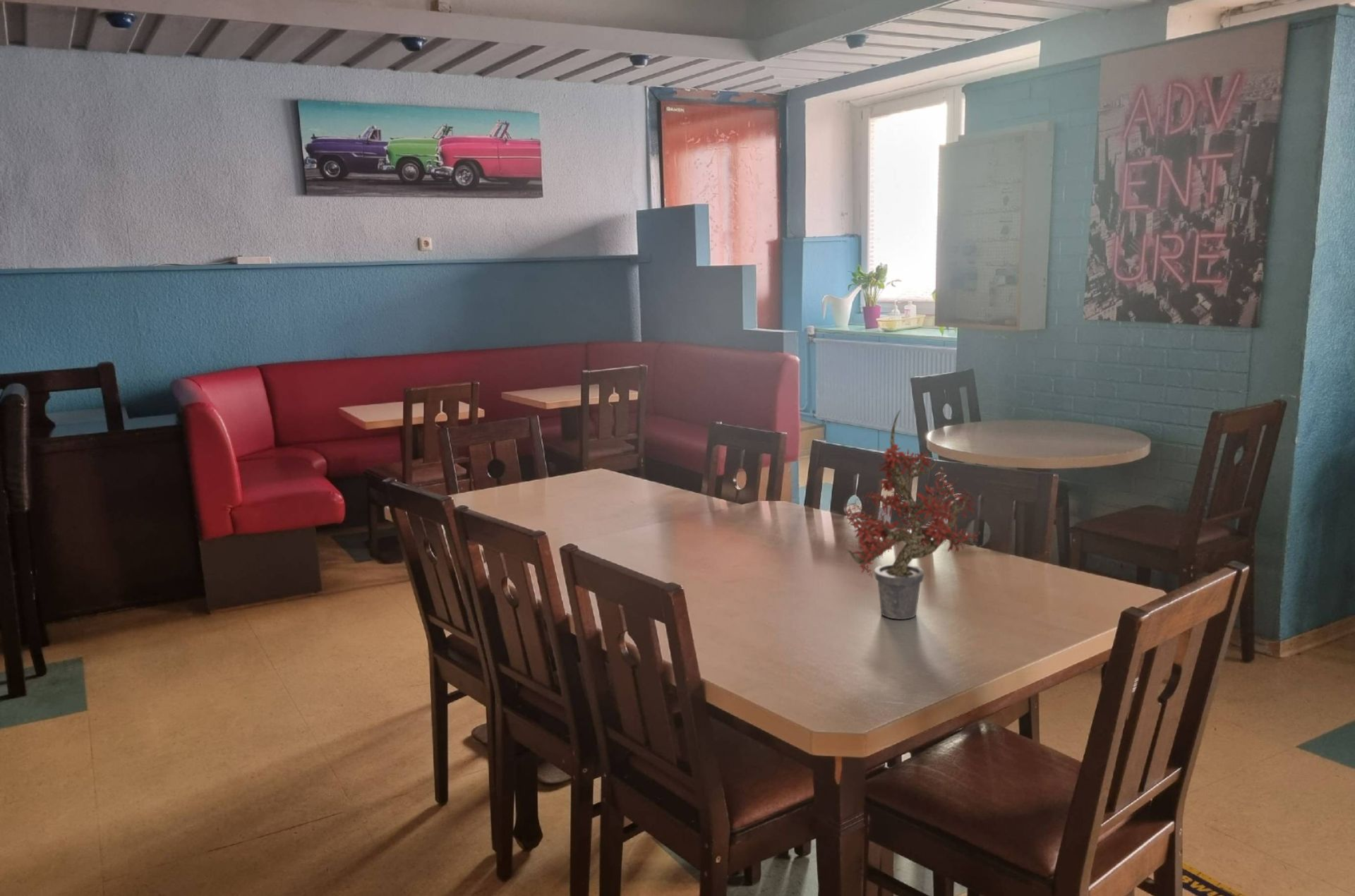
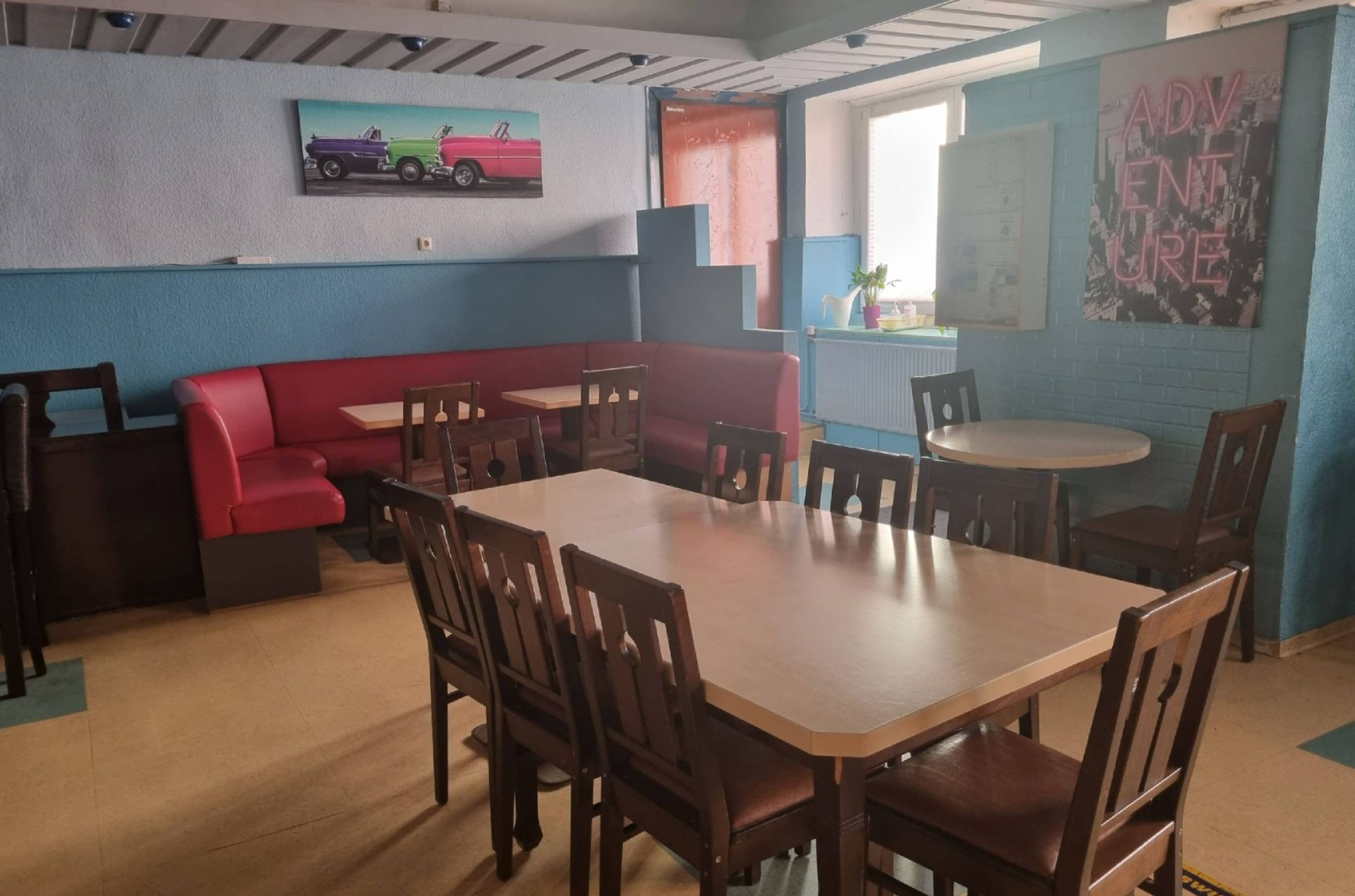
- potted plant (901, 513)
